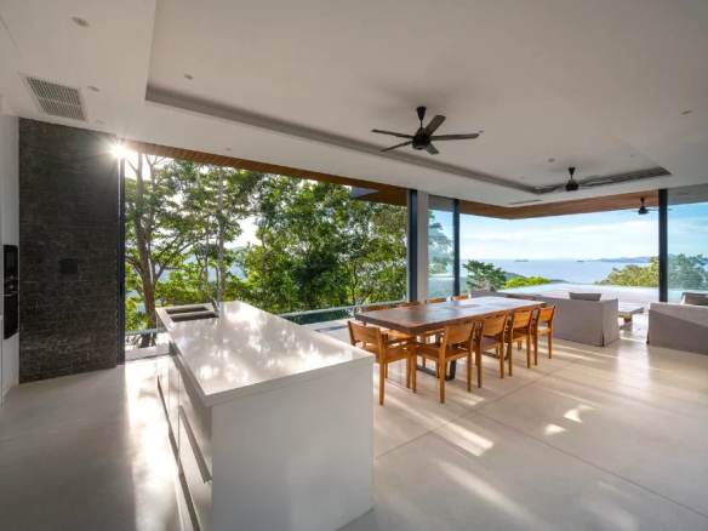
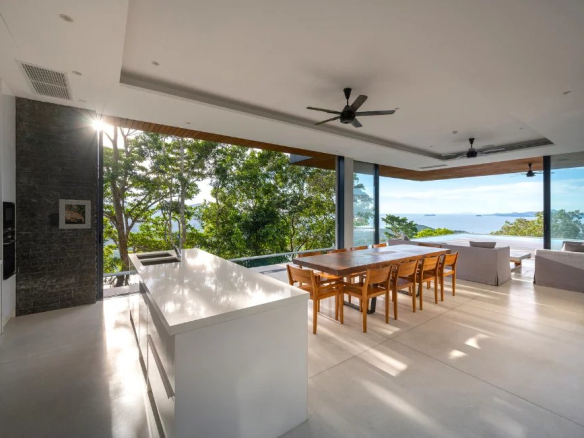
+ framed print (75, 214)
